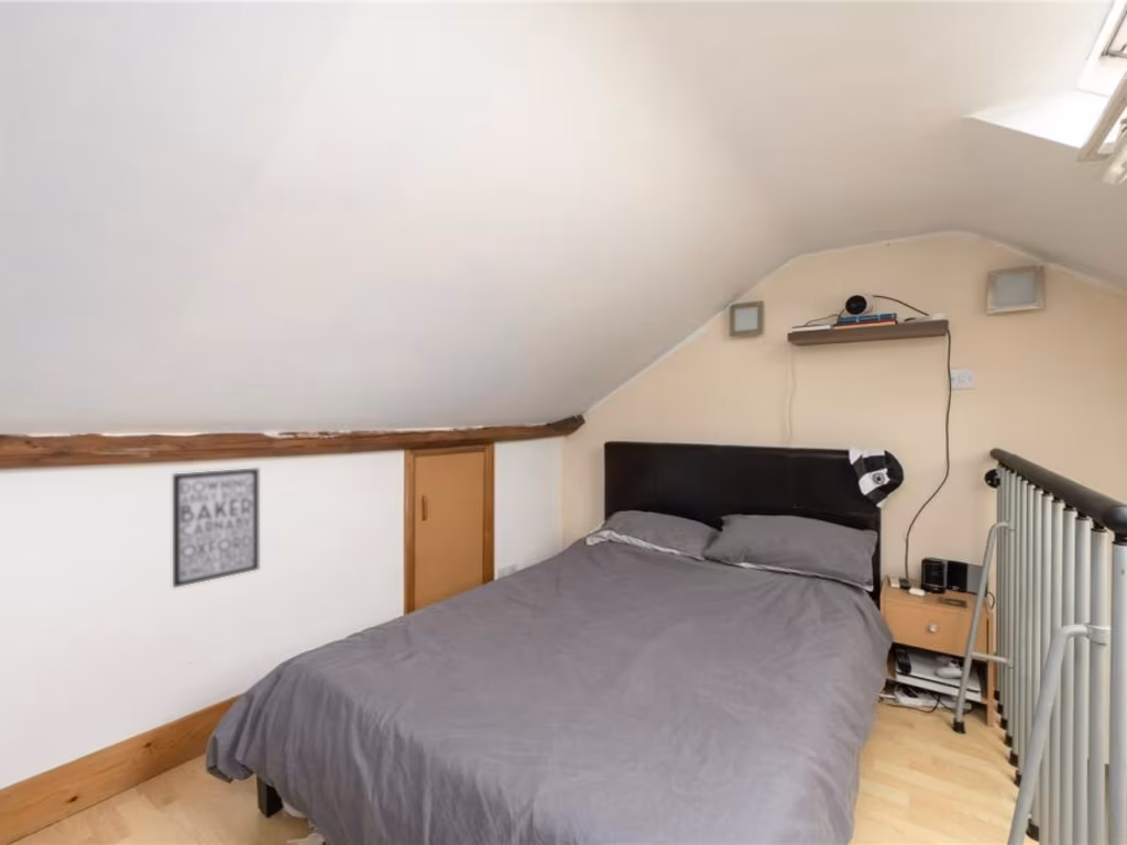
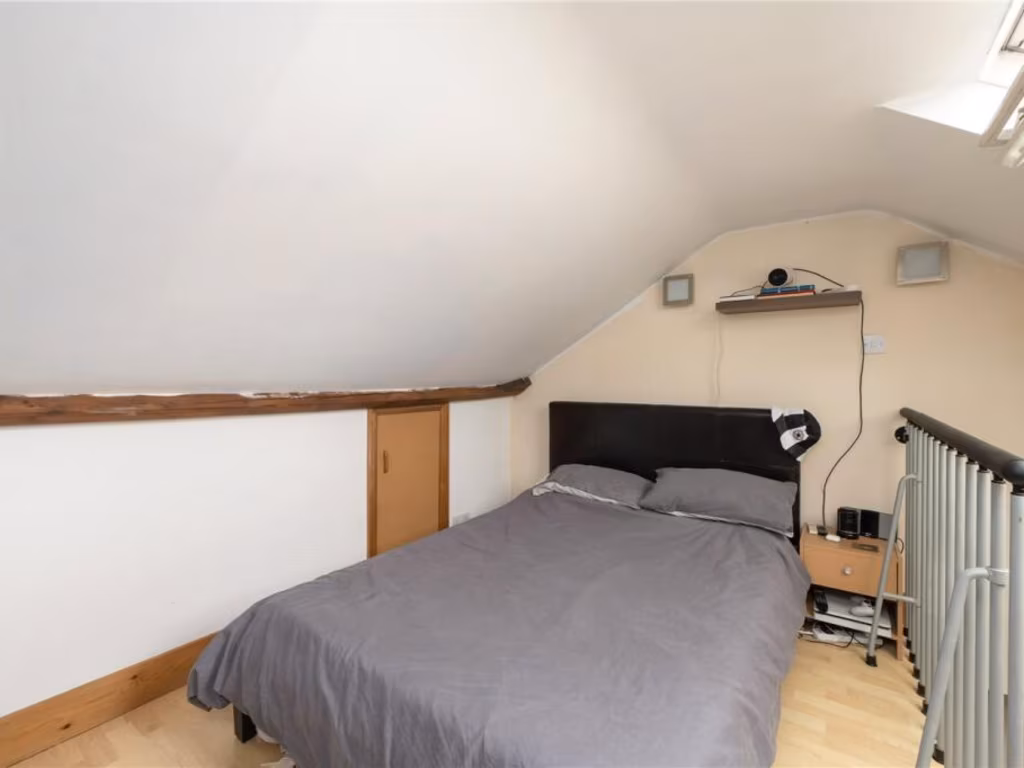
- wall art (218, 524)
